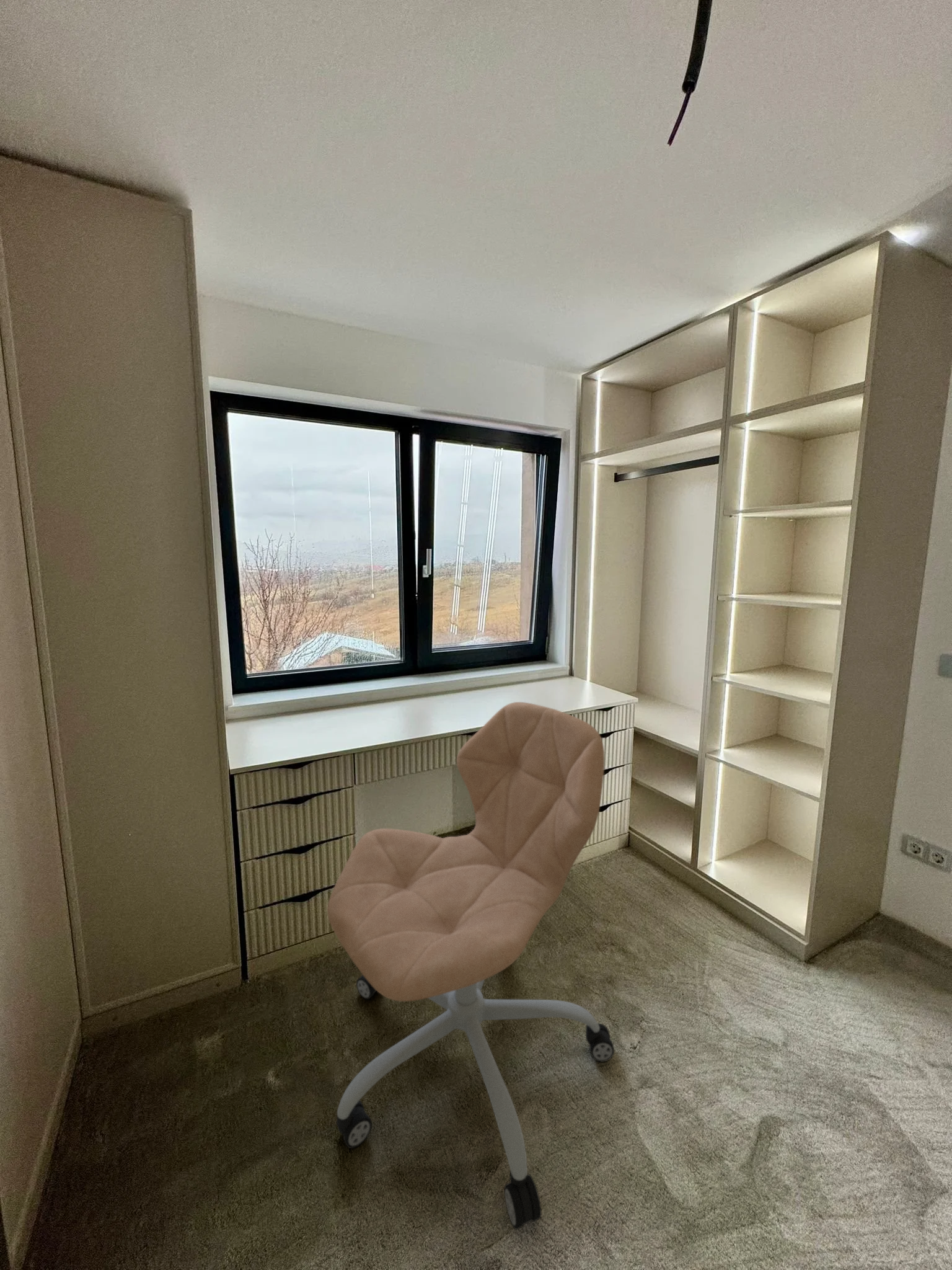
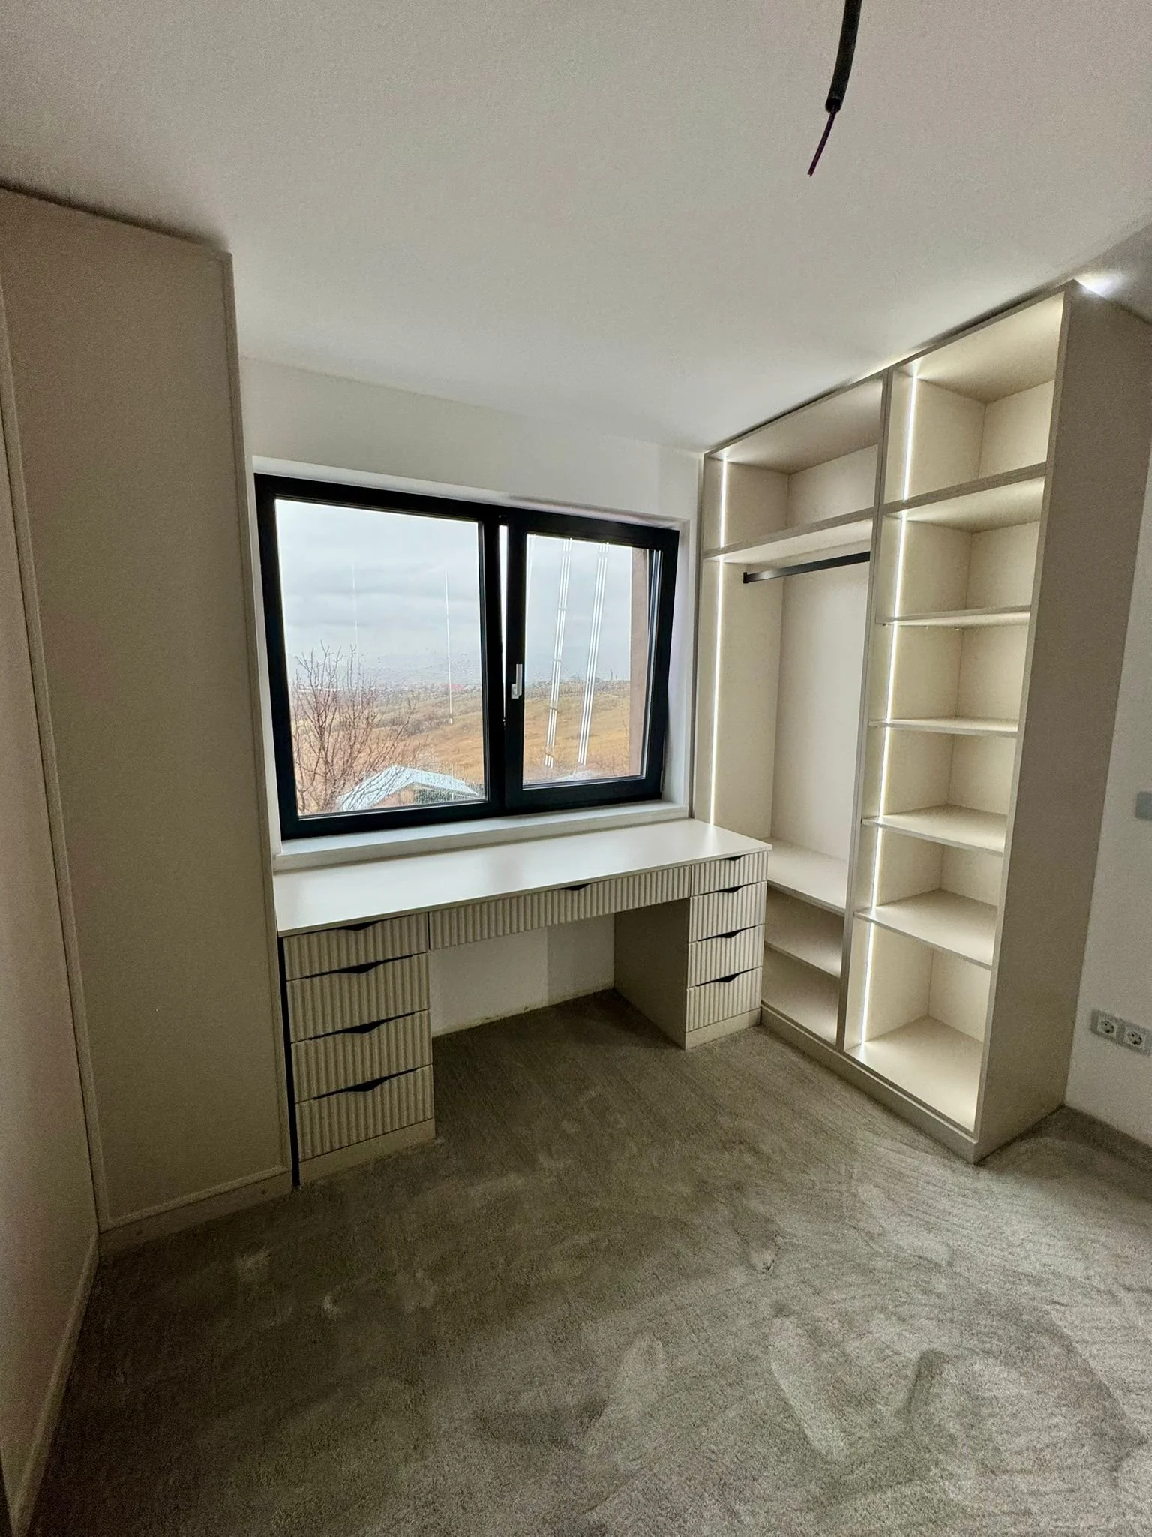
- office chair (462, 902)
